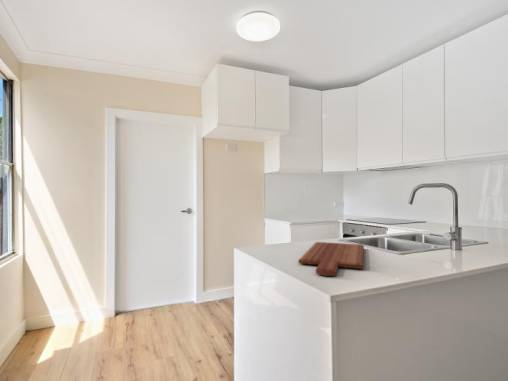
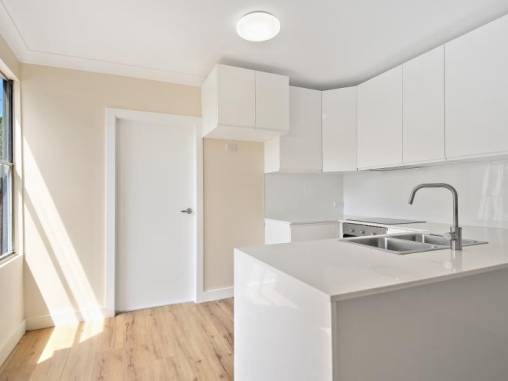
- cutting board (334, 253)
